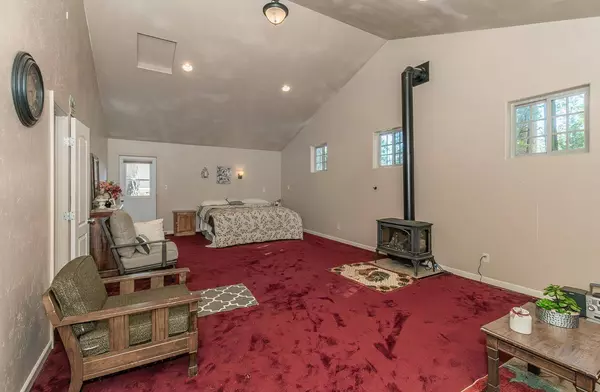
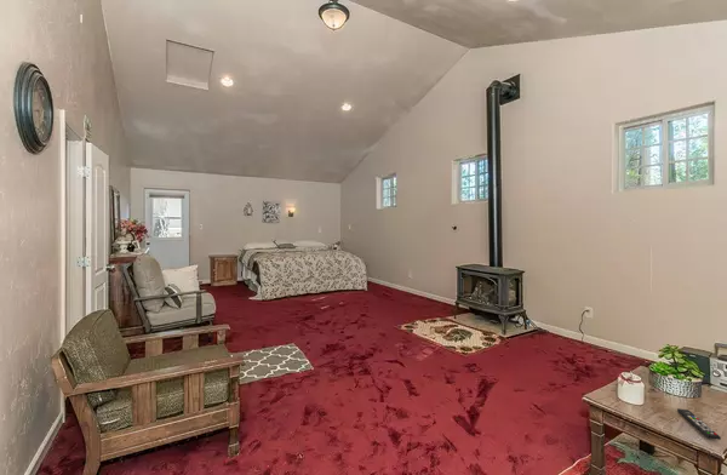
+ remote control (697, 423)
